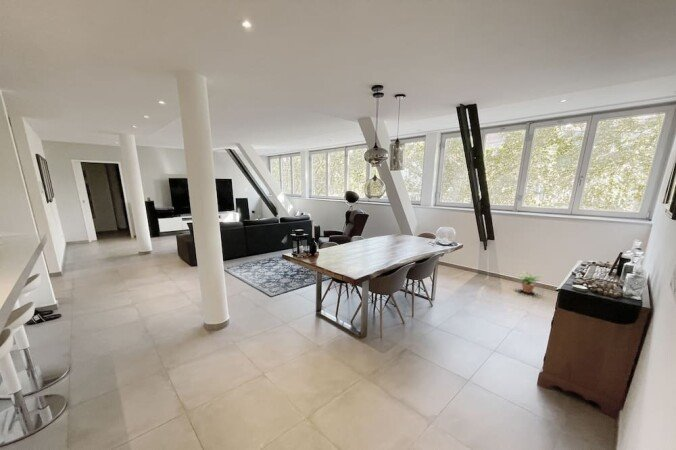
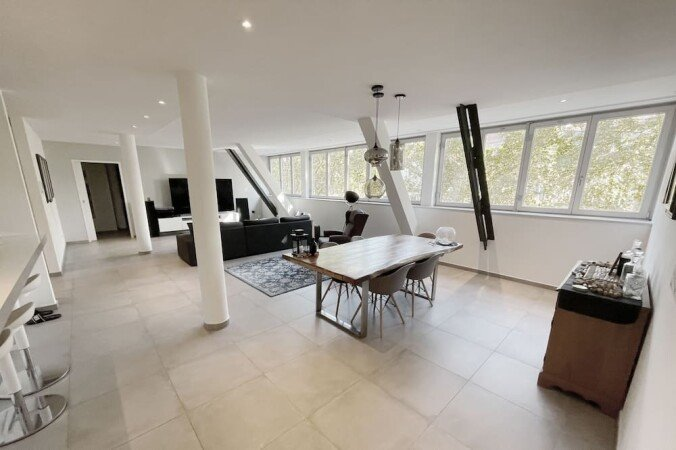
- potted plant (530, 281)
